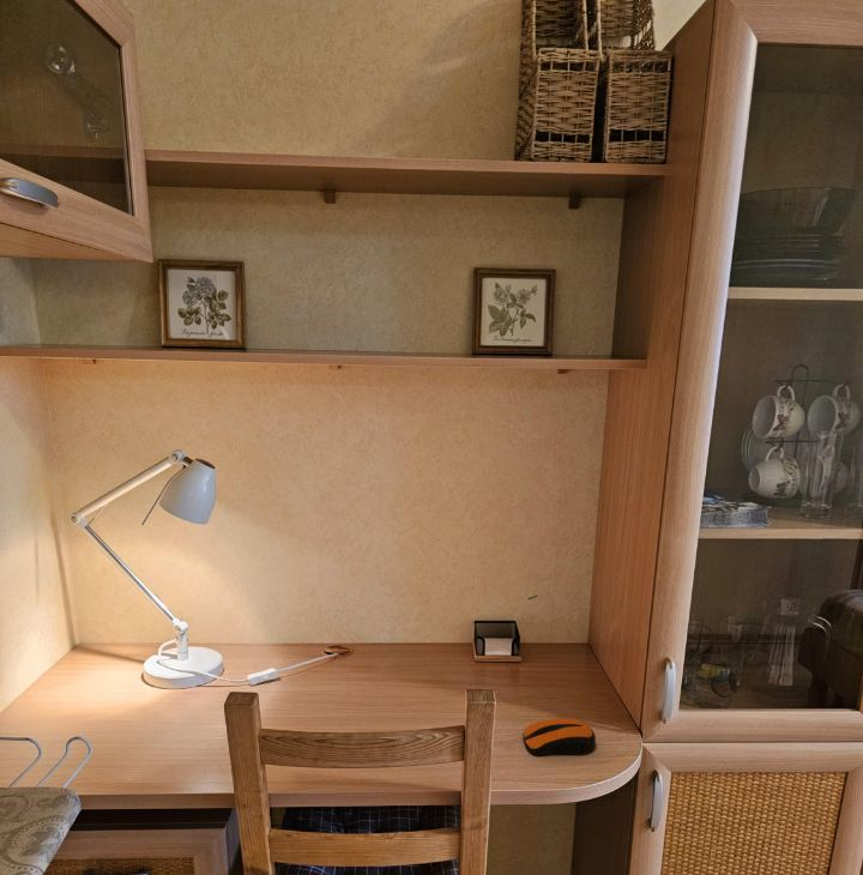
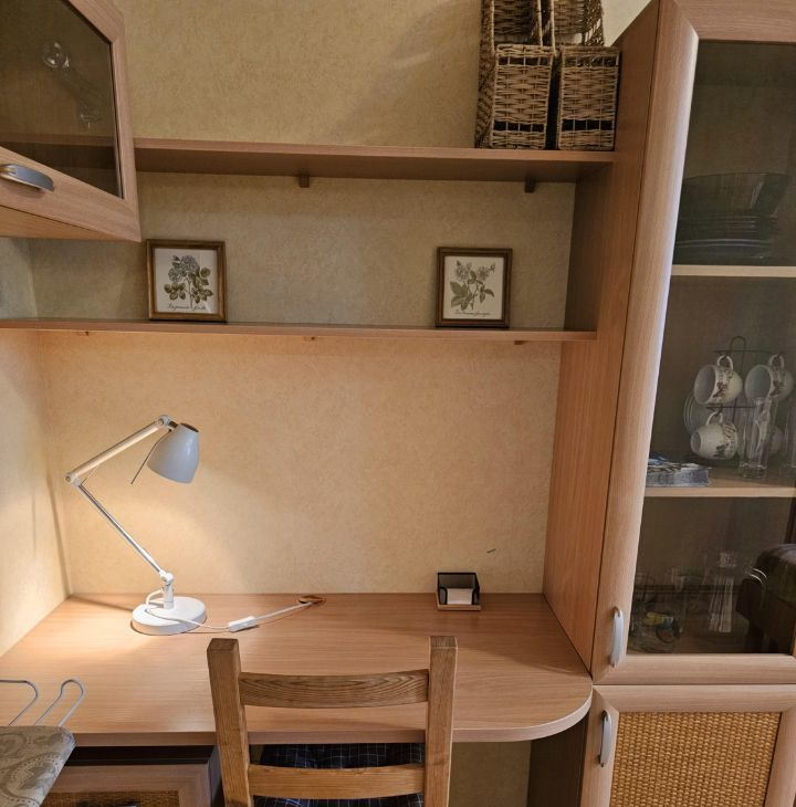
- computer mouse (560, 734)
